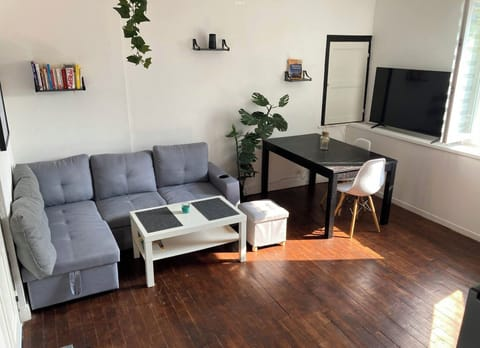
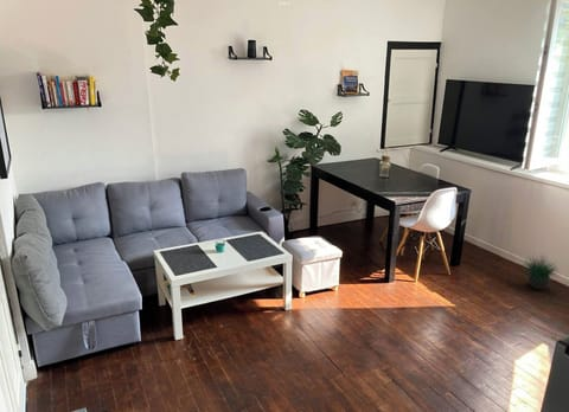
+ potted plant (539, 268)
